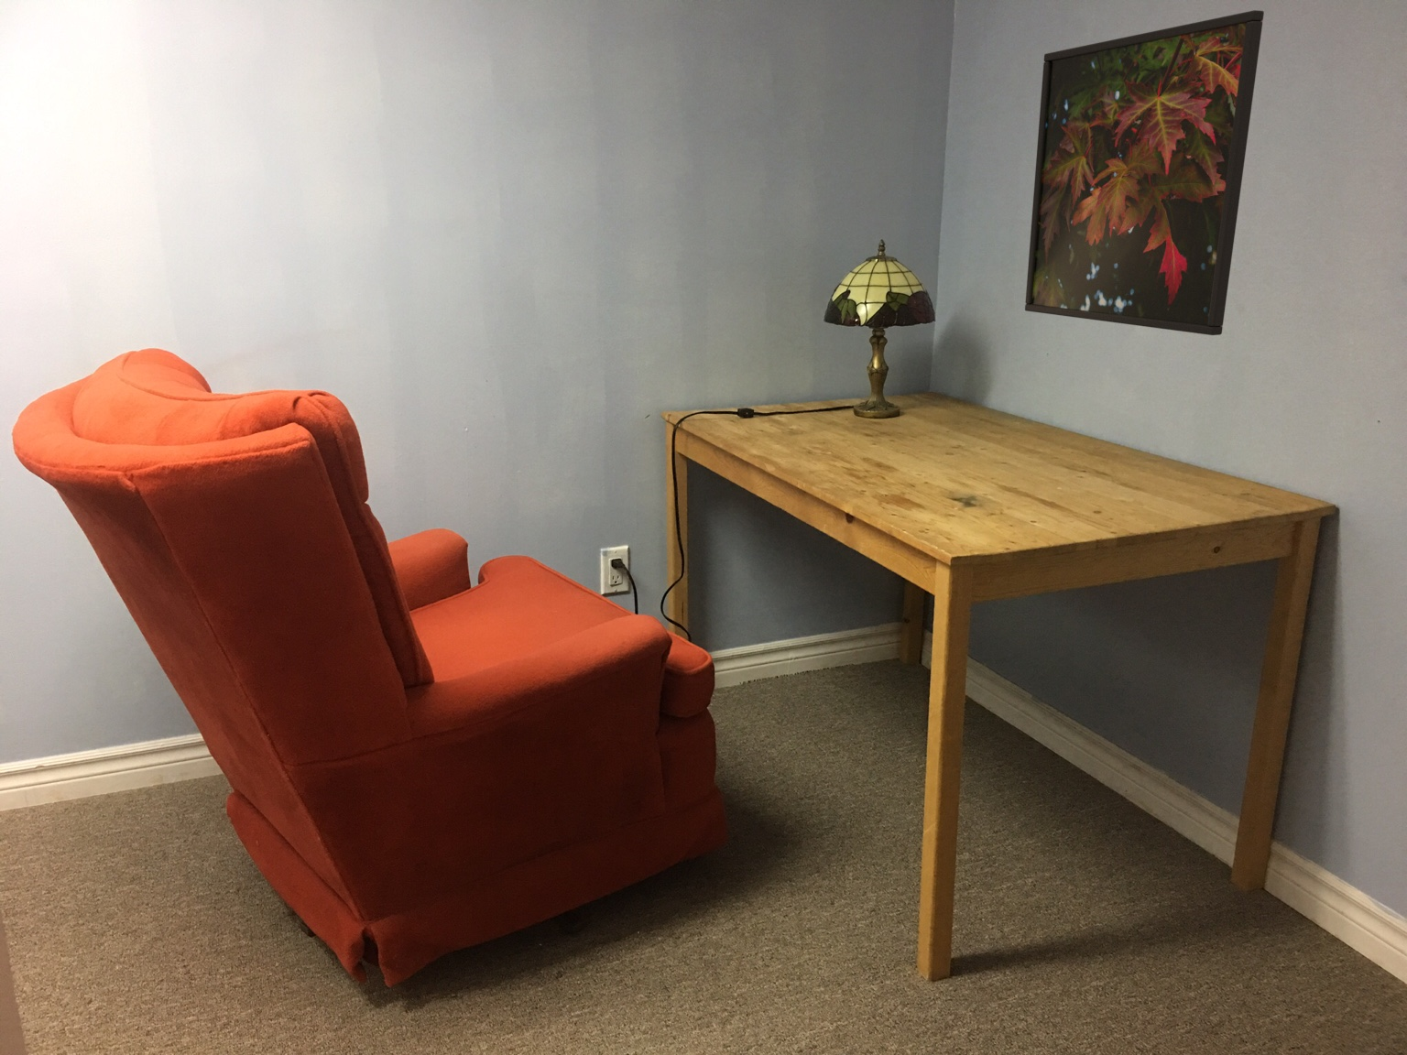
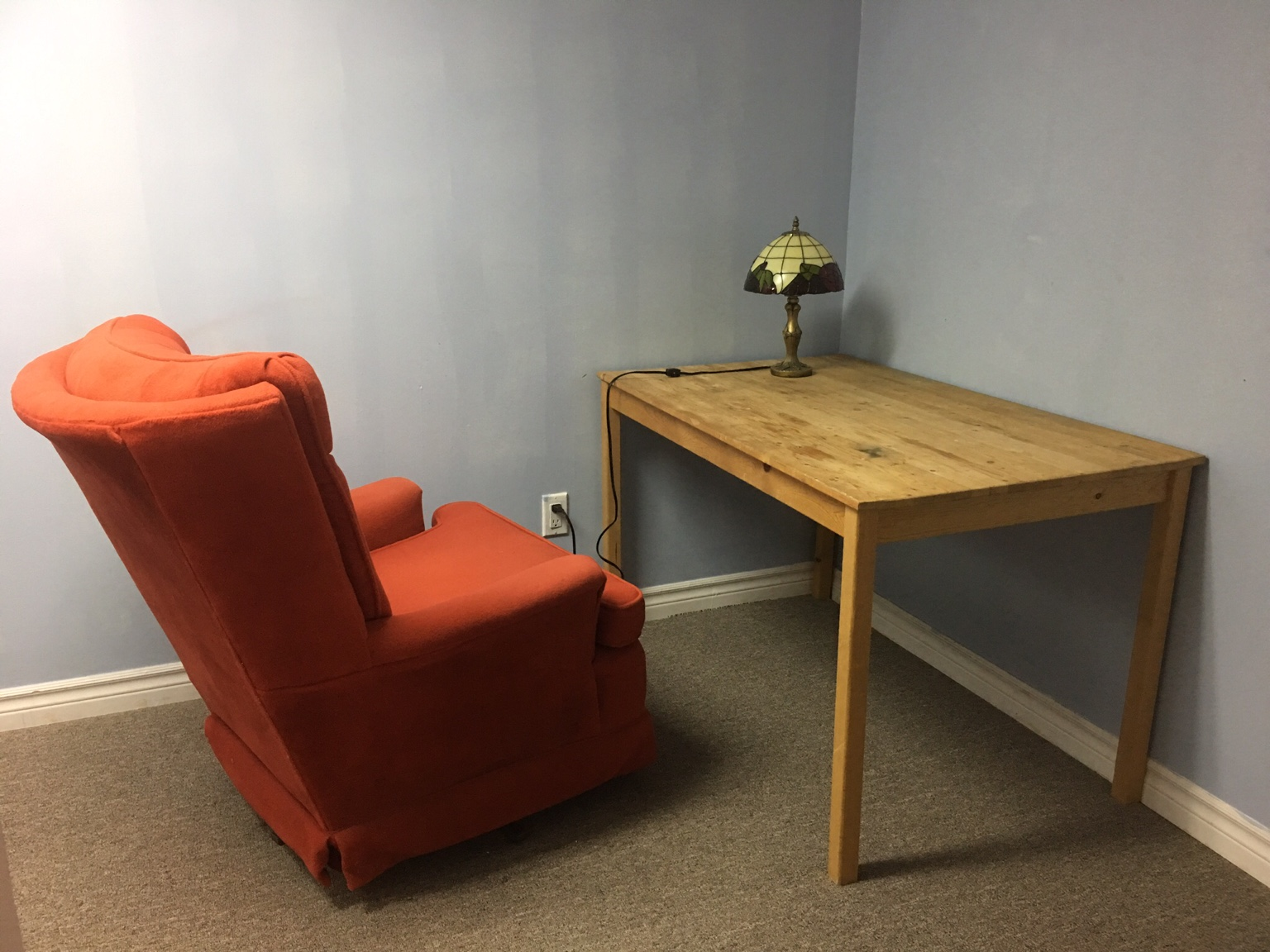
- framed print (1126, 183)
